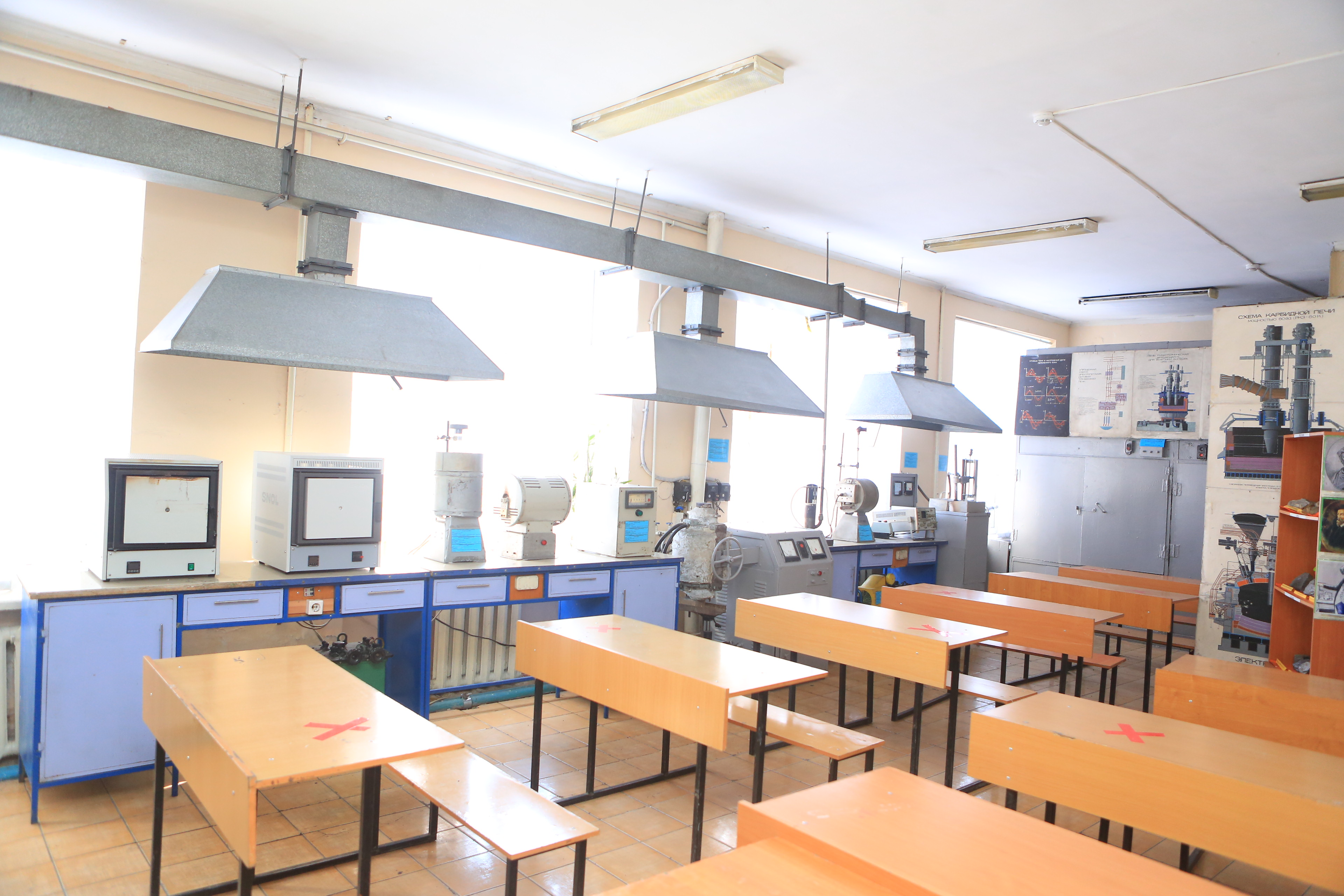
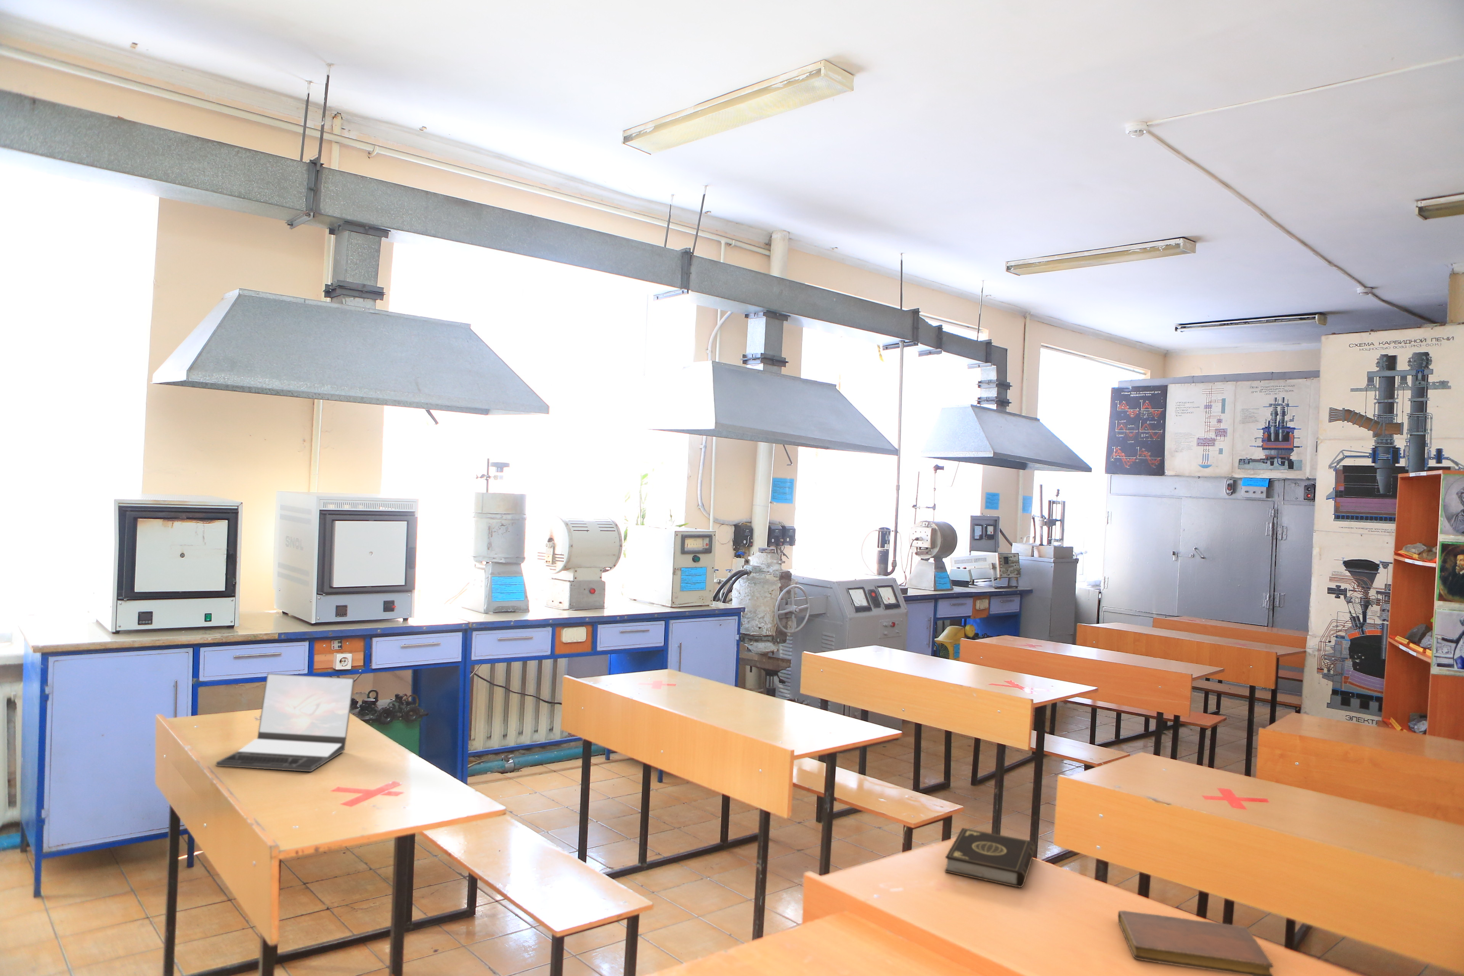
+ laptop (289, 720)
+ notebook (1192, 941)
+ book (991, 856)
